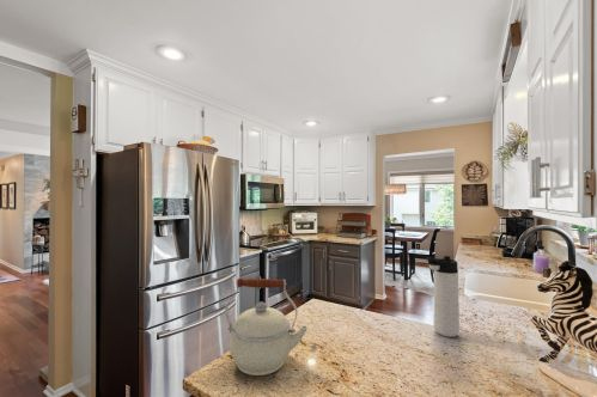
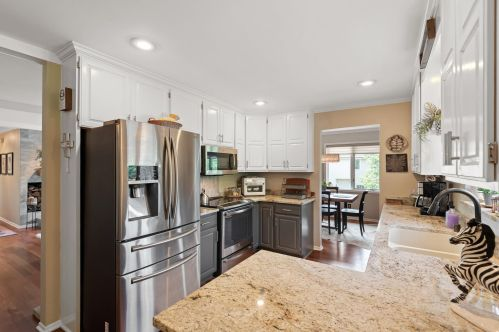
- thermos bottle (441, 294)
- kettle (266, 319)
